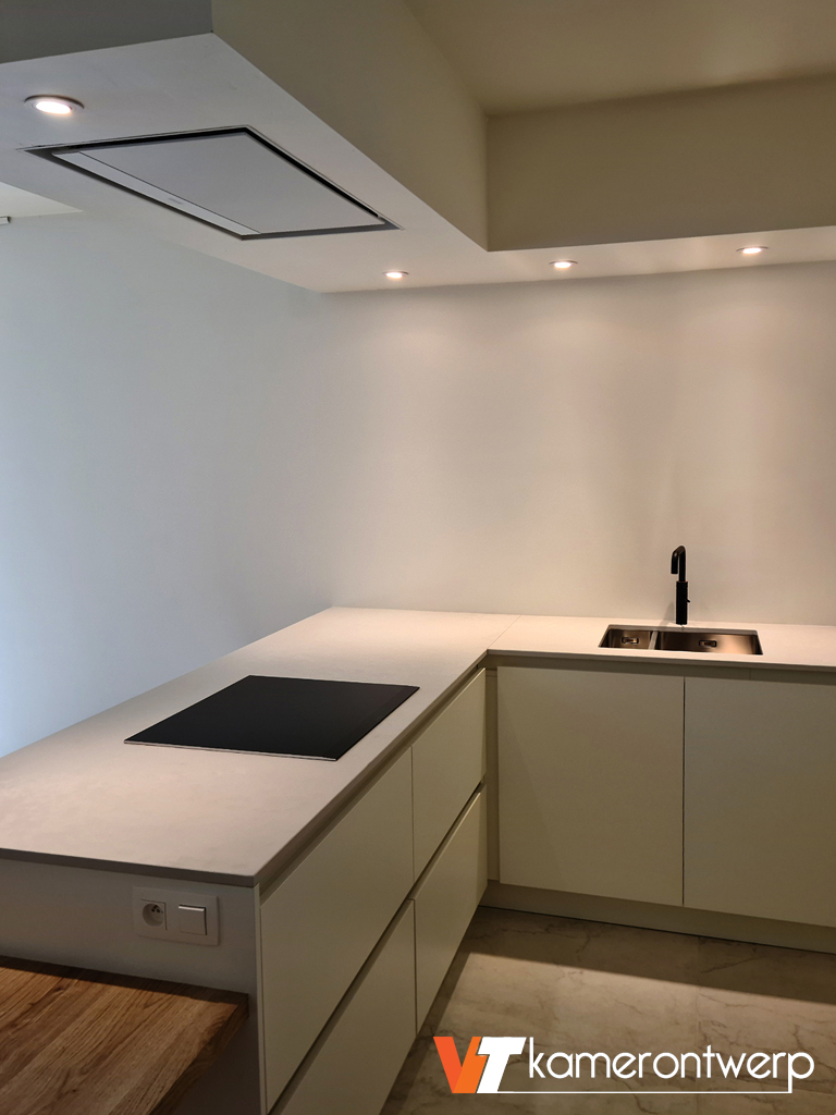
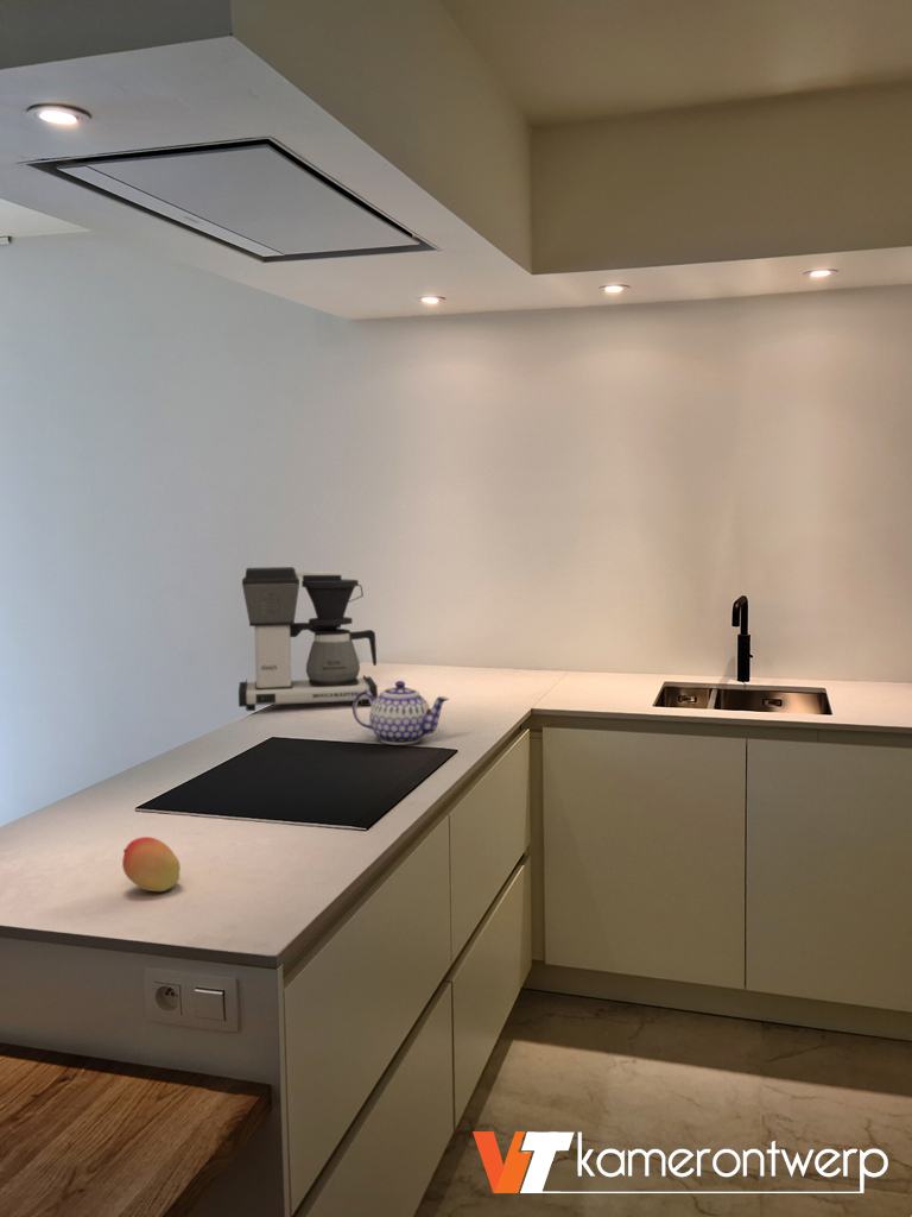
+ teapot (400, 711)
+ fruit (150, 863)
+ coffee maker (309, 630)
